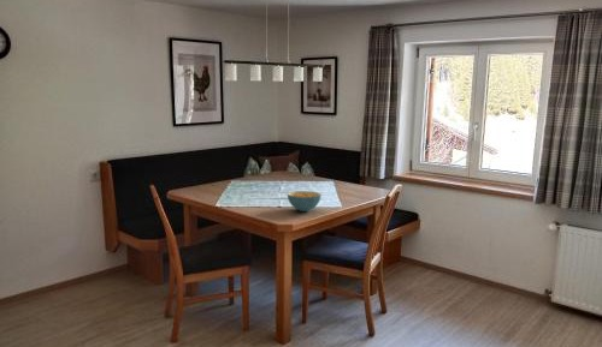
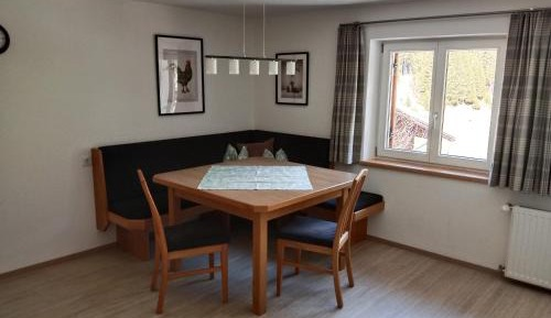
- cereal bowl (303, 202)
